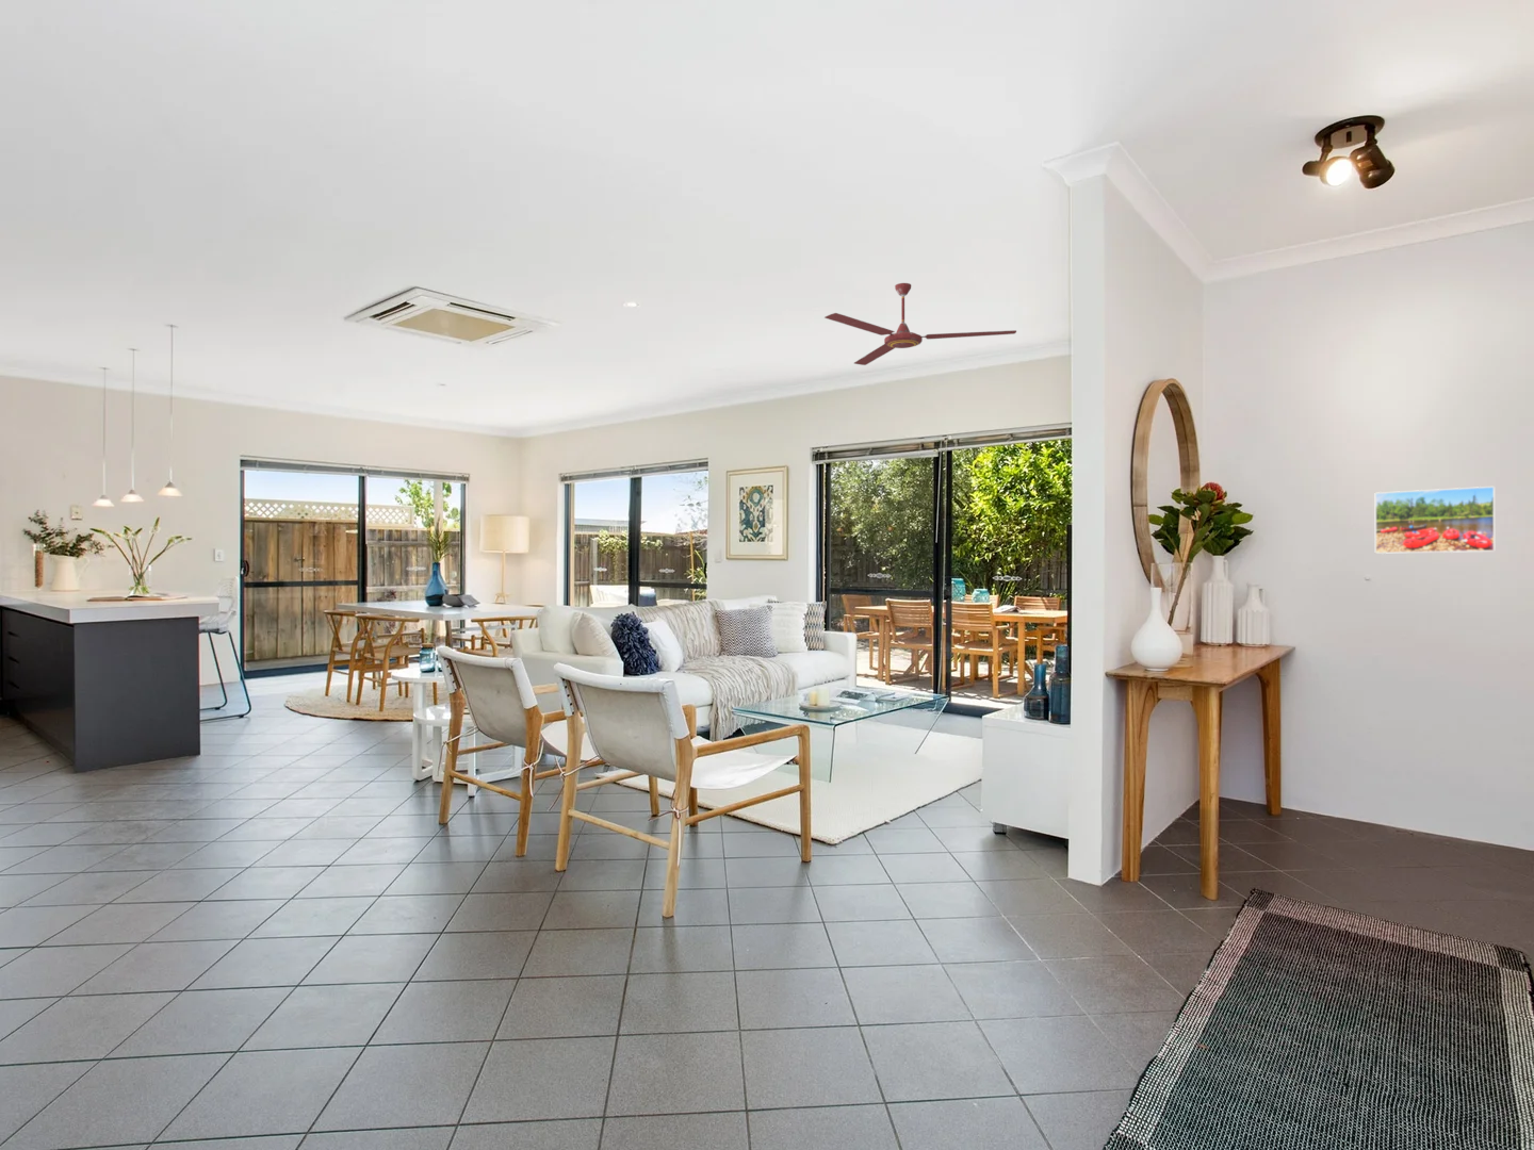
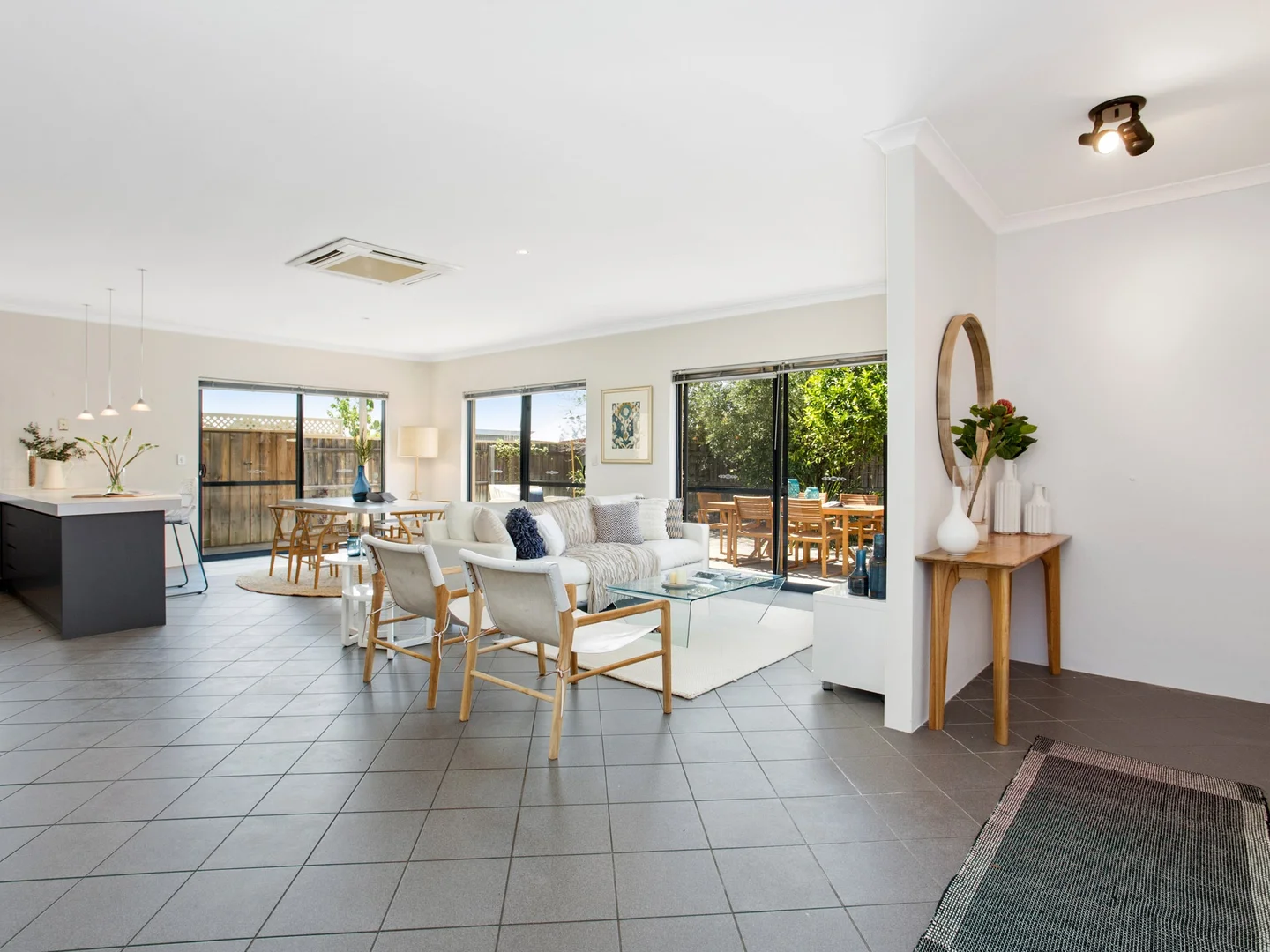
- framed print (1433, 521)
- ceiling fan (906, 324)
